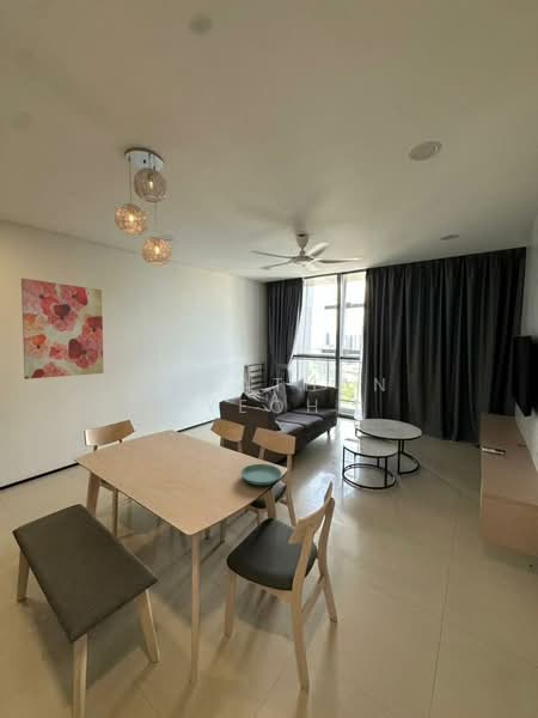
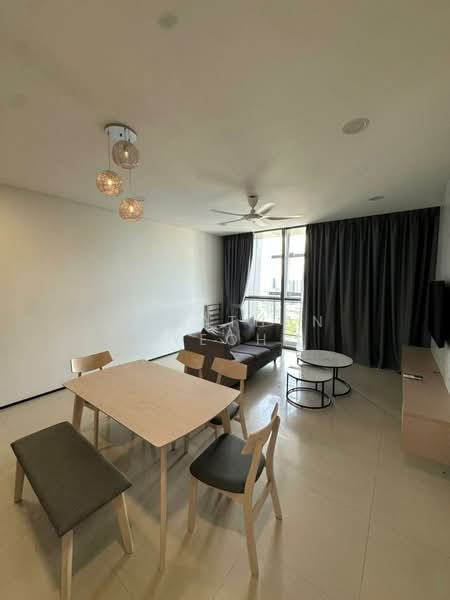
- wall art (66, 330)
- saucer (261, 474)
